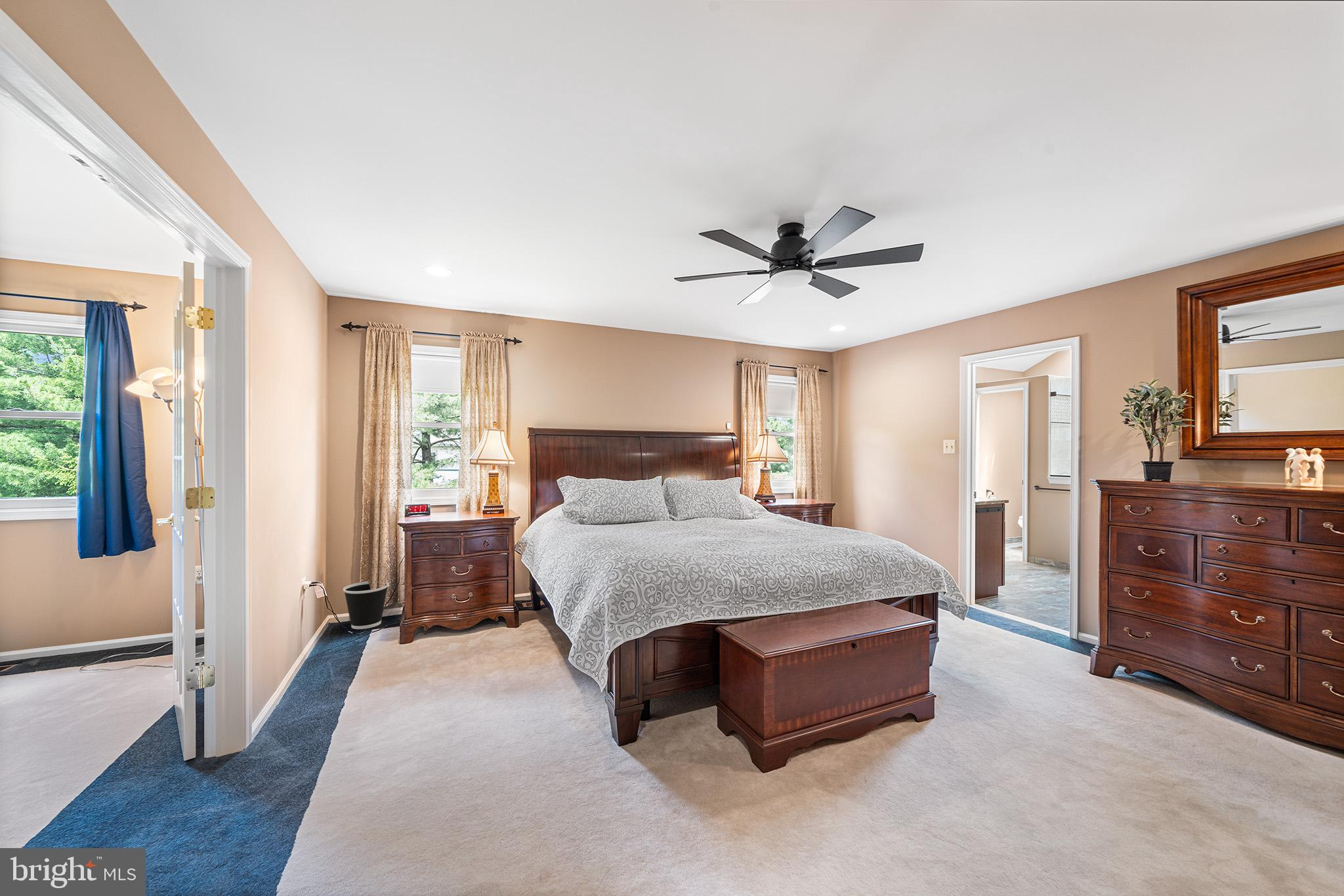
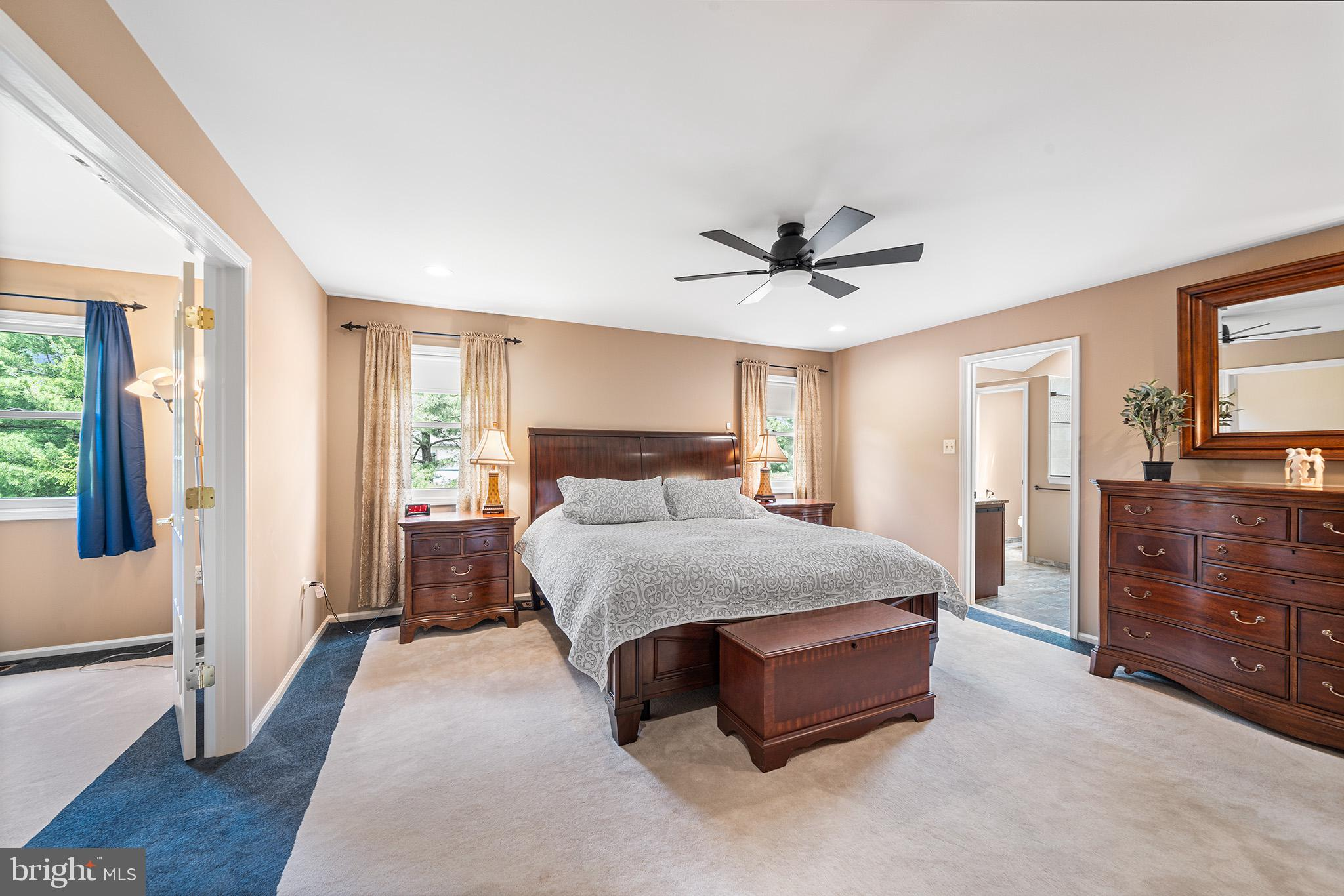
- wastebasket (366, 605)
